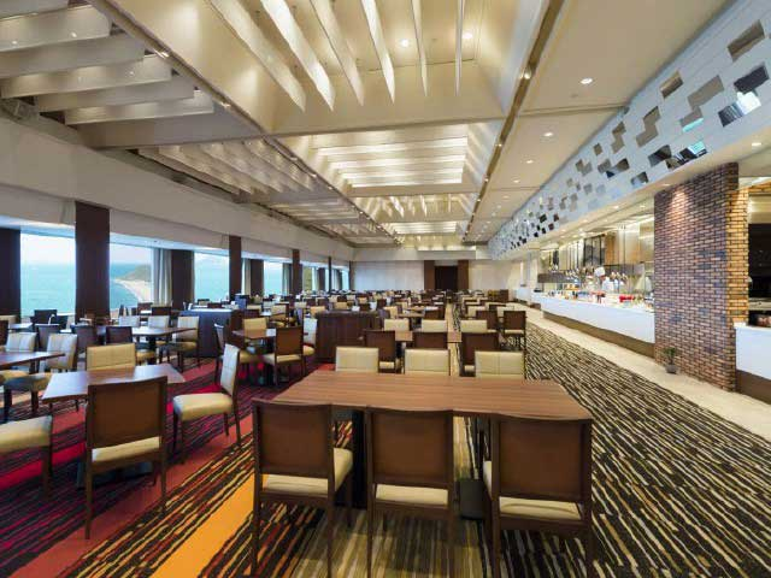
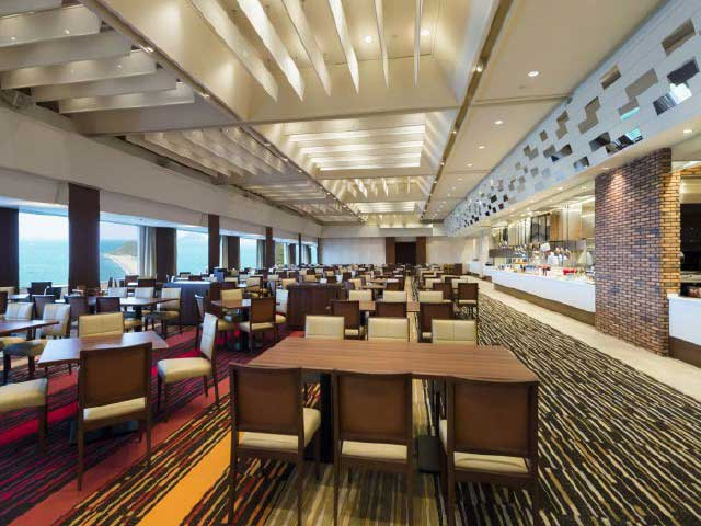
- potted plant (670, 359)
